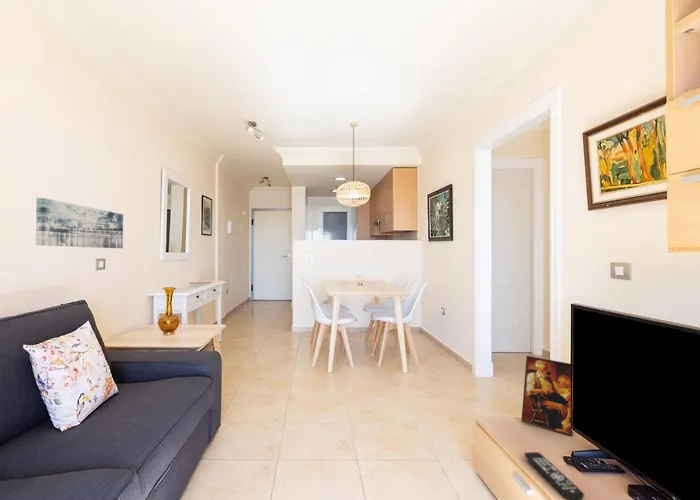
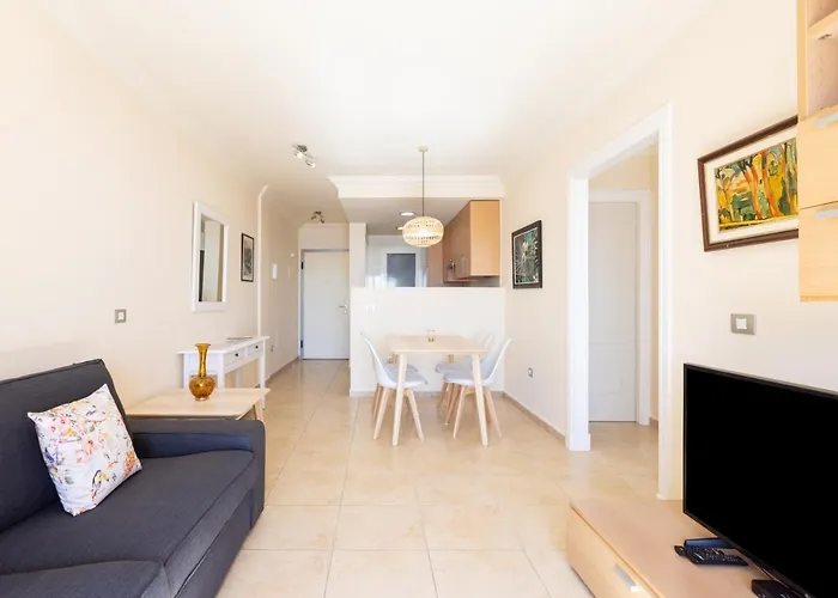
- remote control (551, 474)
- picture frame (548, 393)
- wall art (86, 227)
